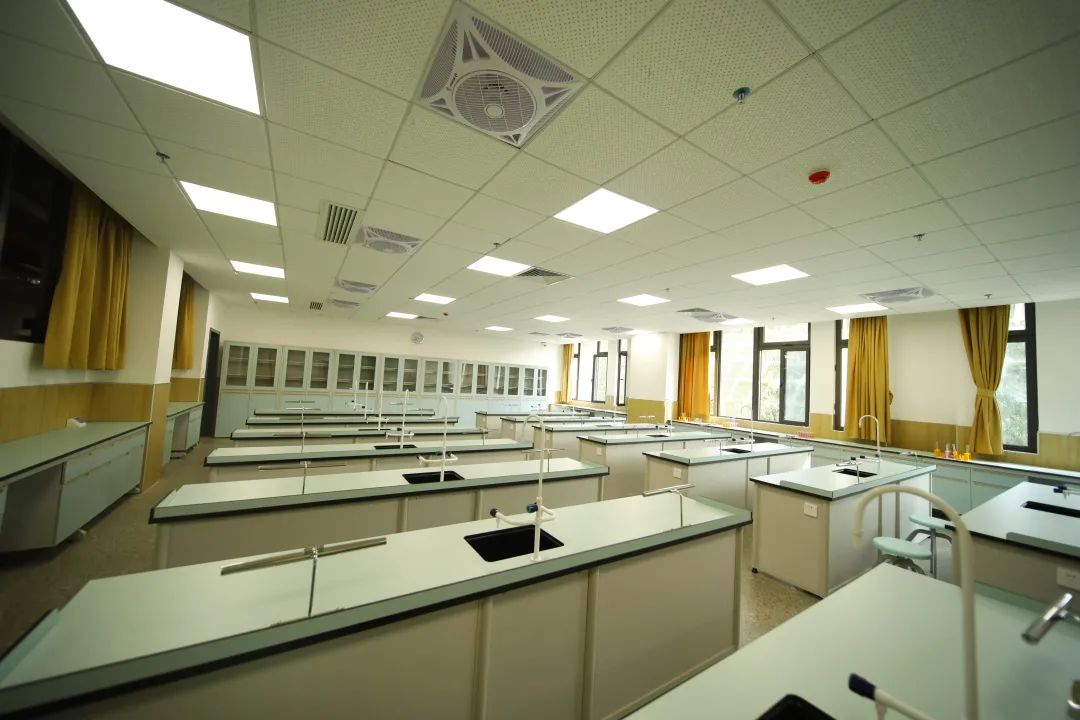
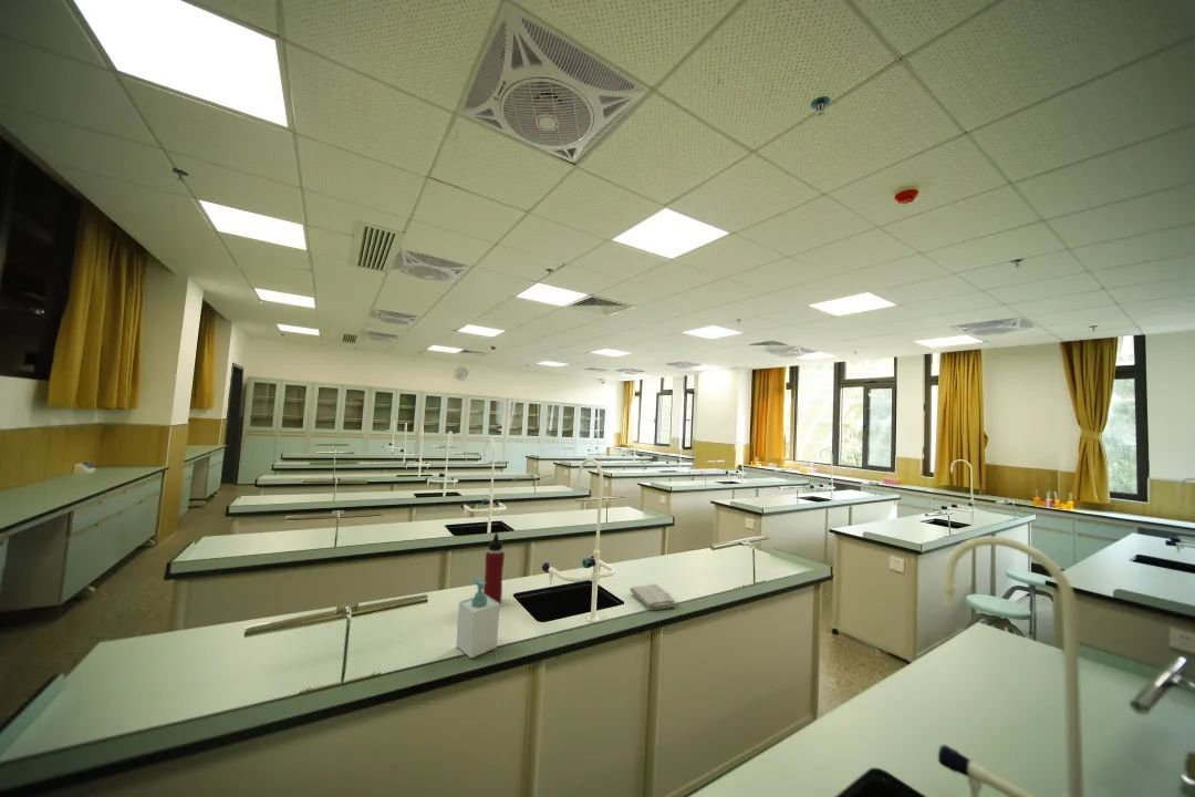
+ washcloth (652, 596)
+ water bottle (493, 567)
+ soap bottle (478, 613)
